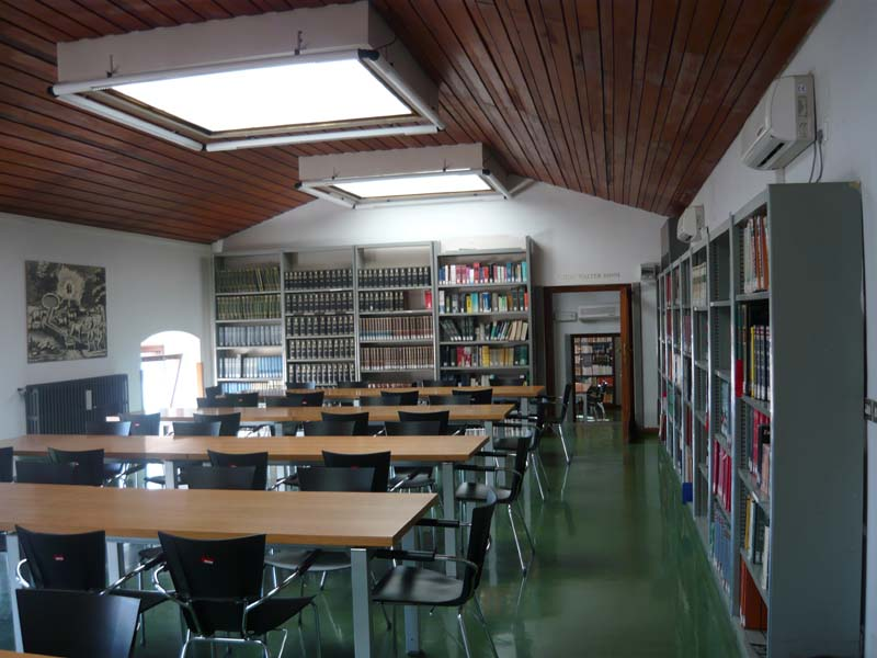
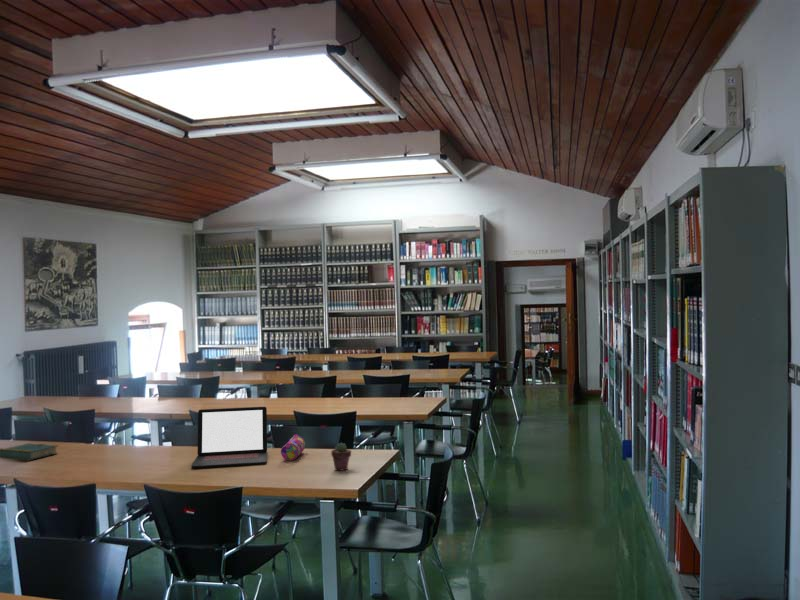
+ pencil case (293, 447)
+ potted succulent (341, 455)
+ laptop (231, 436)
+ book (29, 451)
